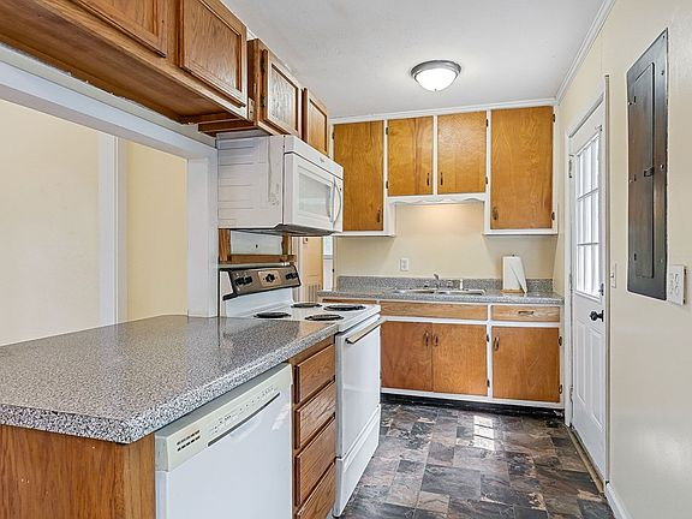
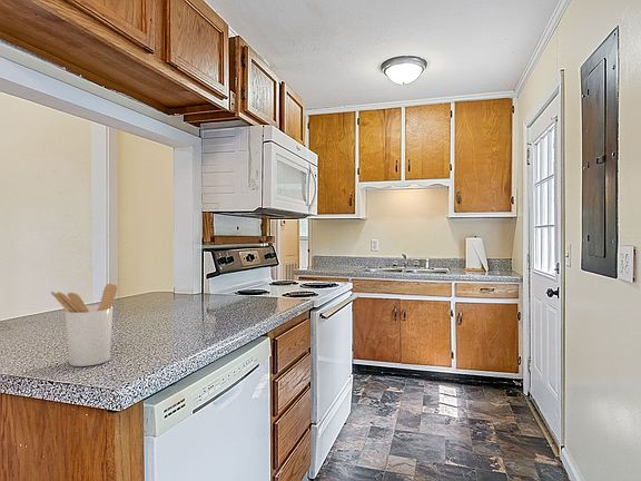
+ utensil holder (82, 324)
